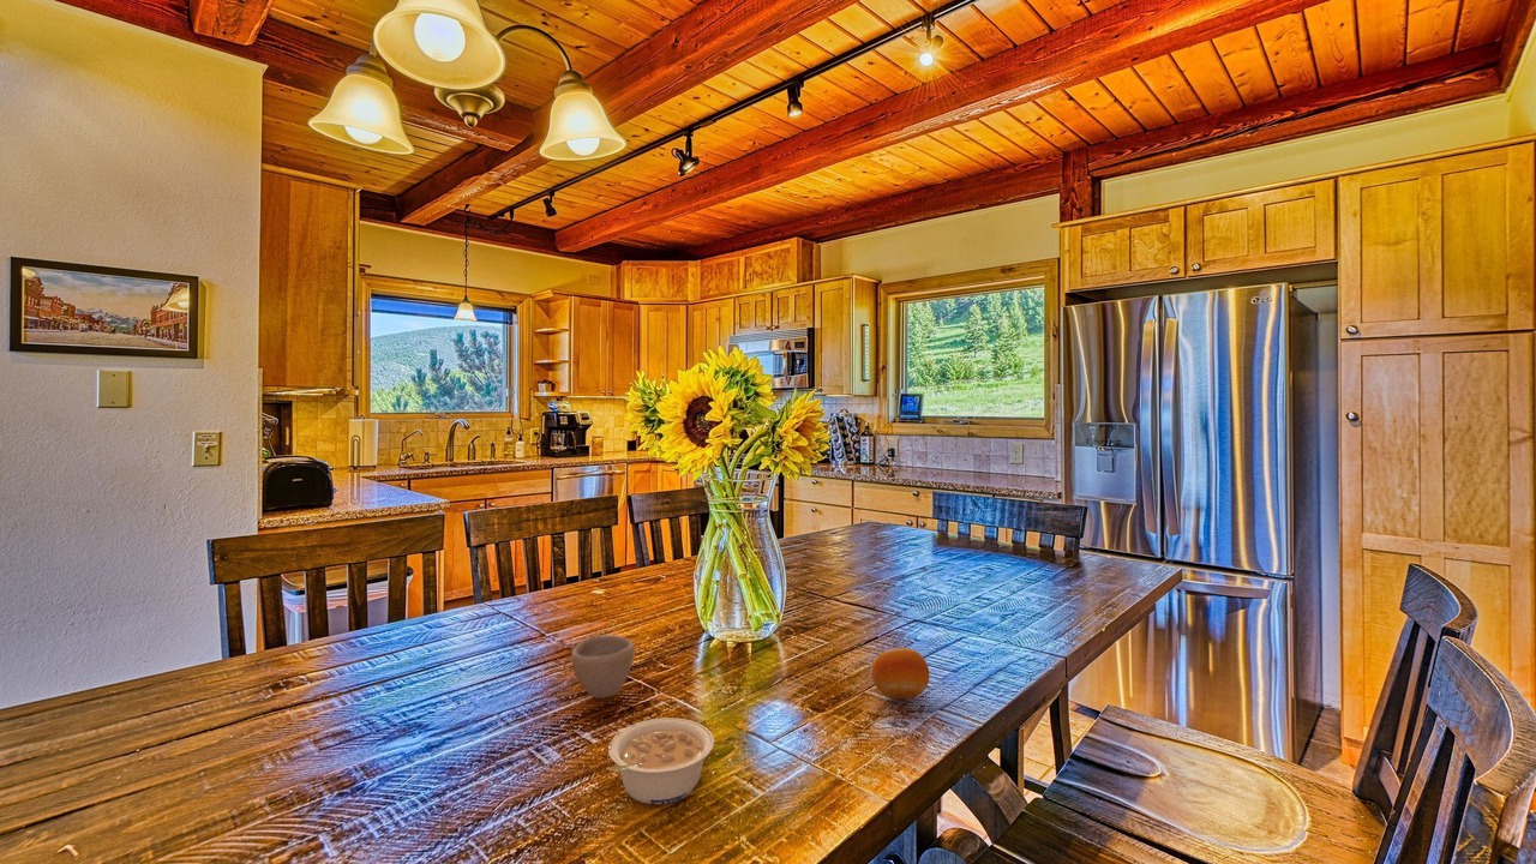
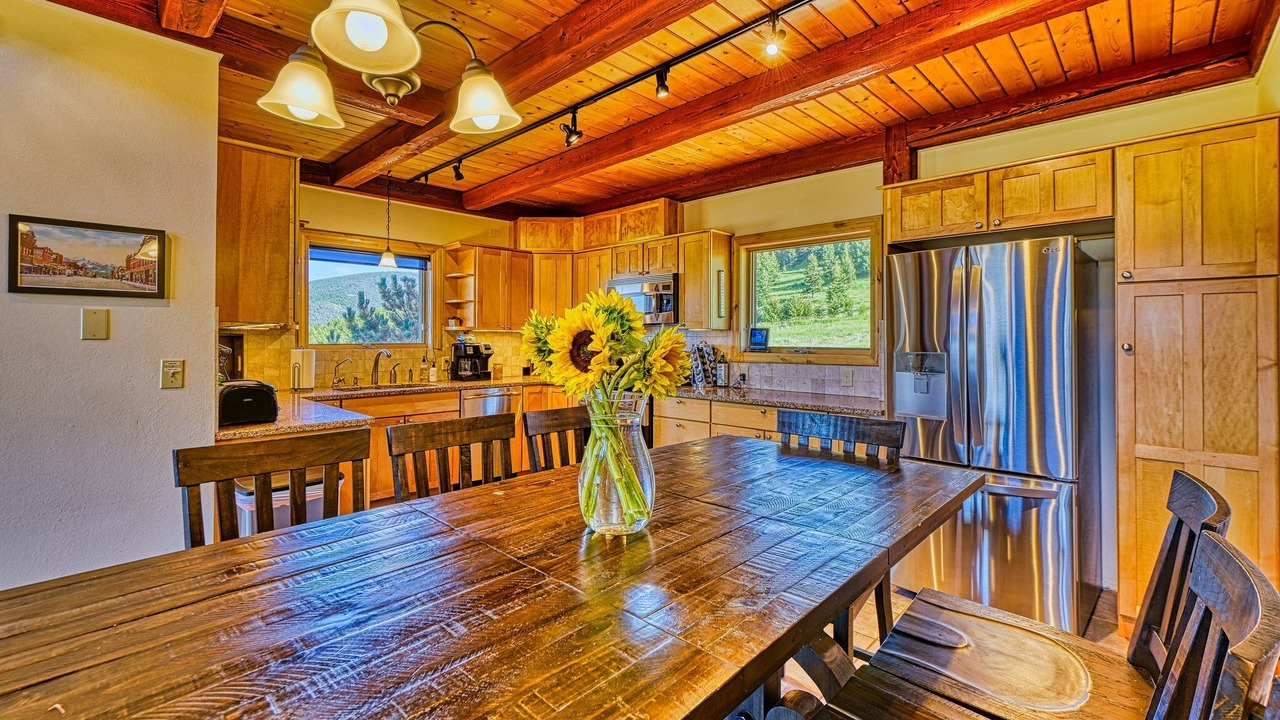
- fruit (900, 673)
- cup (601, 665)
- legume (661, 761)
